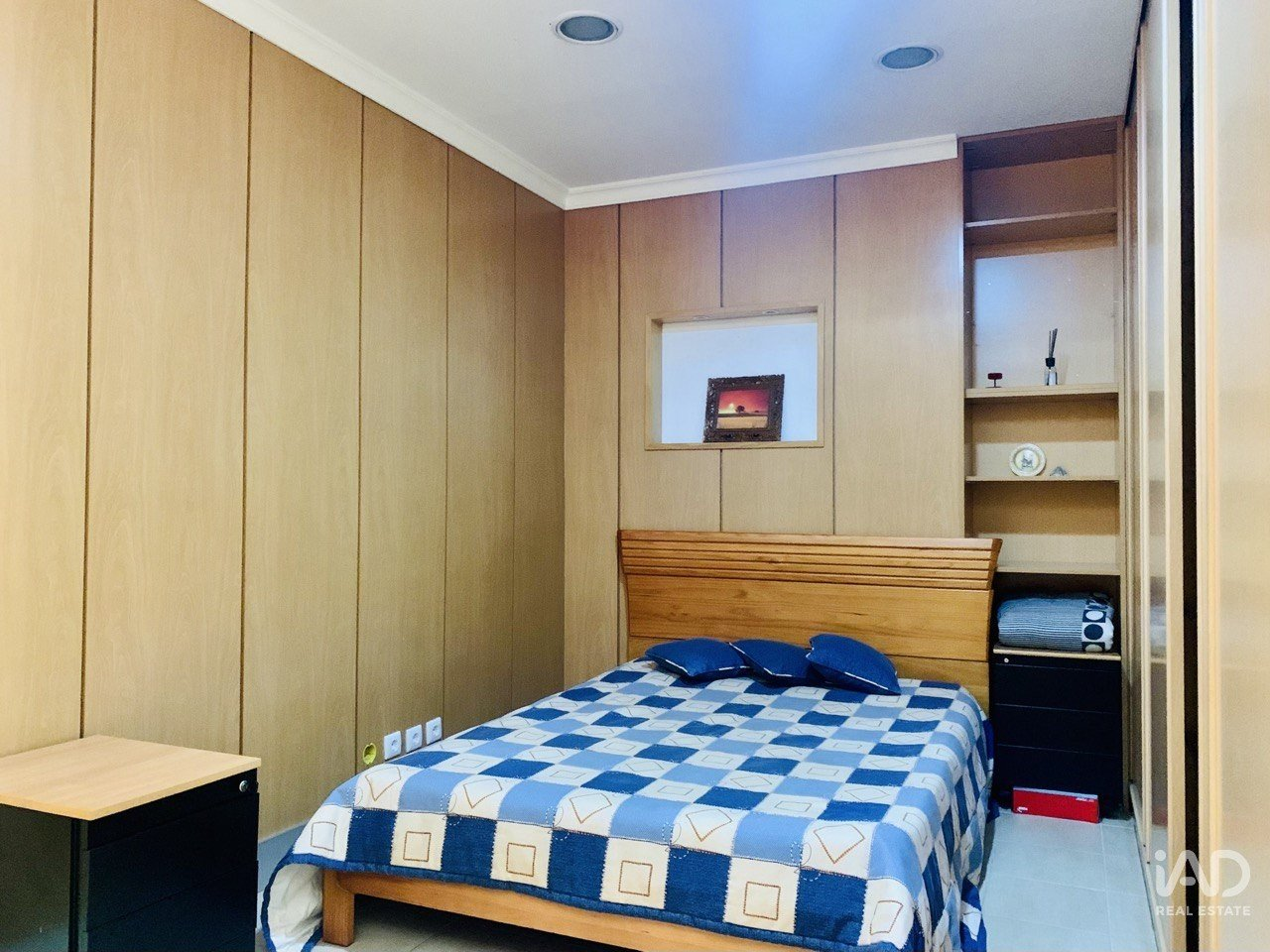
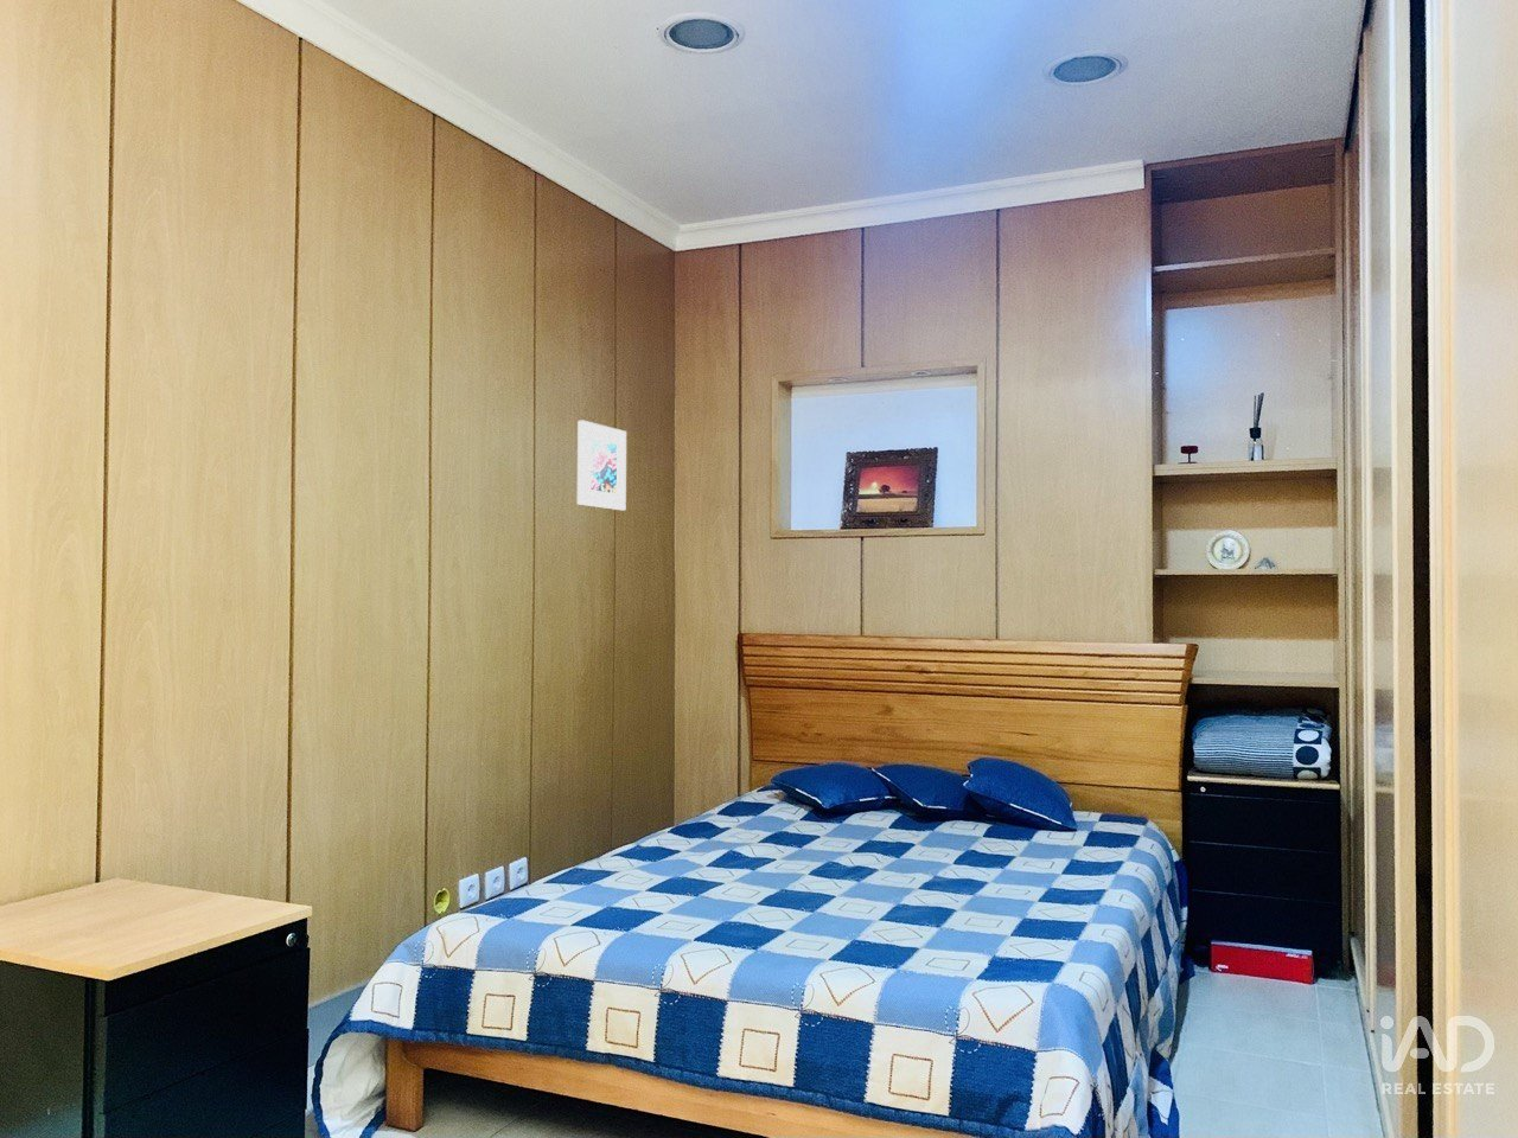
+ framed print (602, 466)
